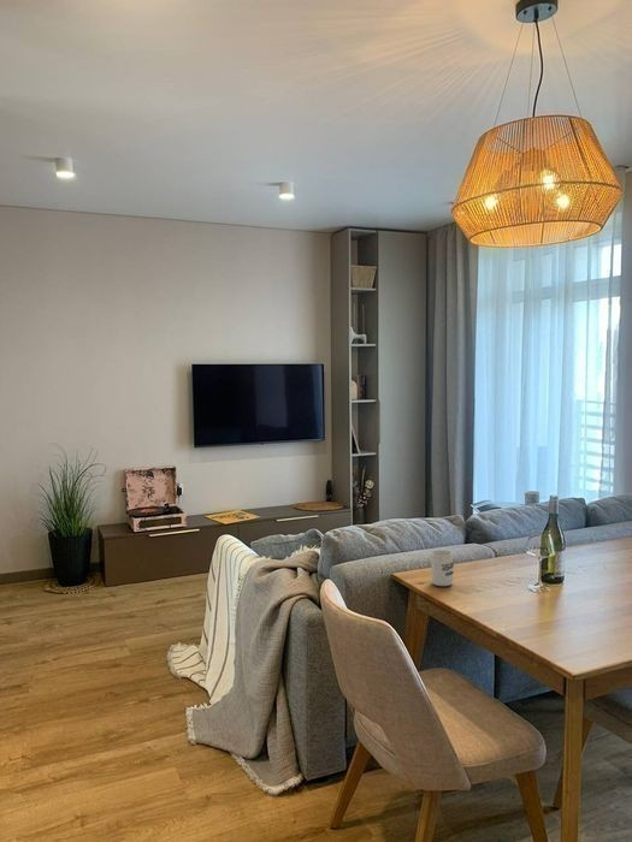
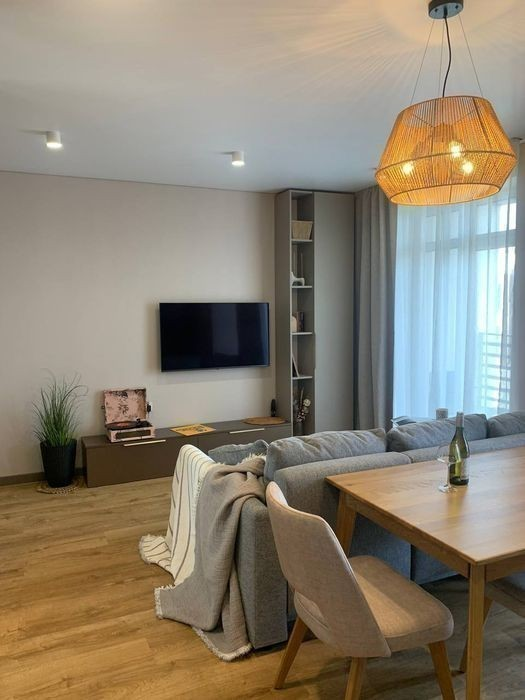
- cup (442, 568)
